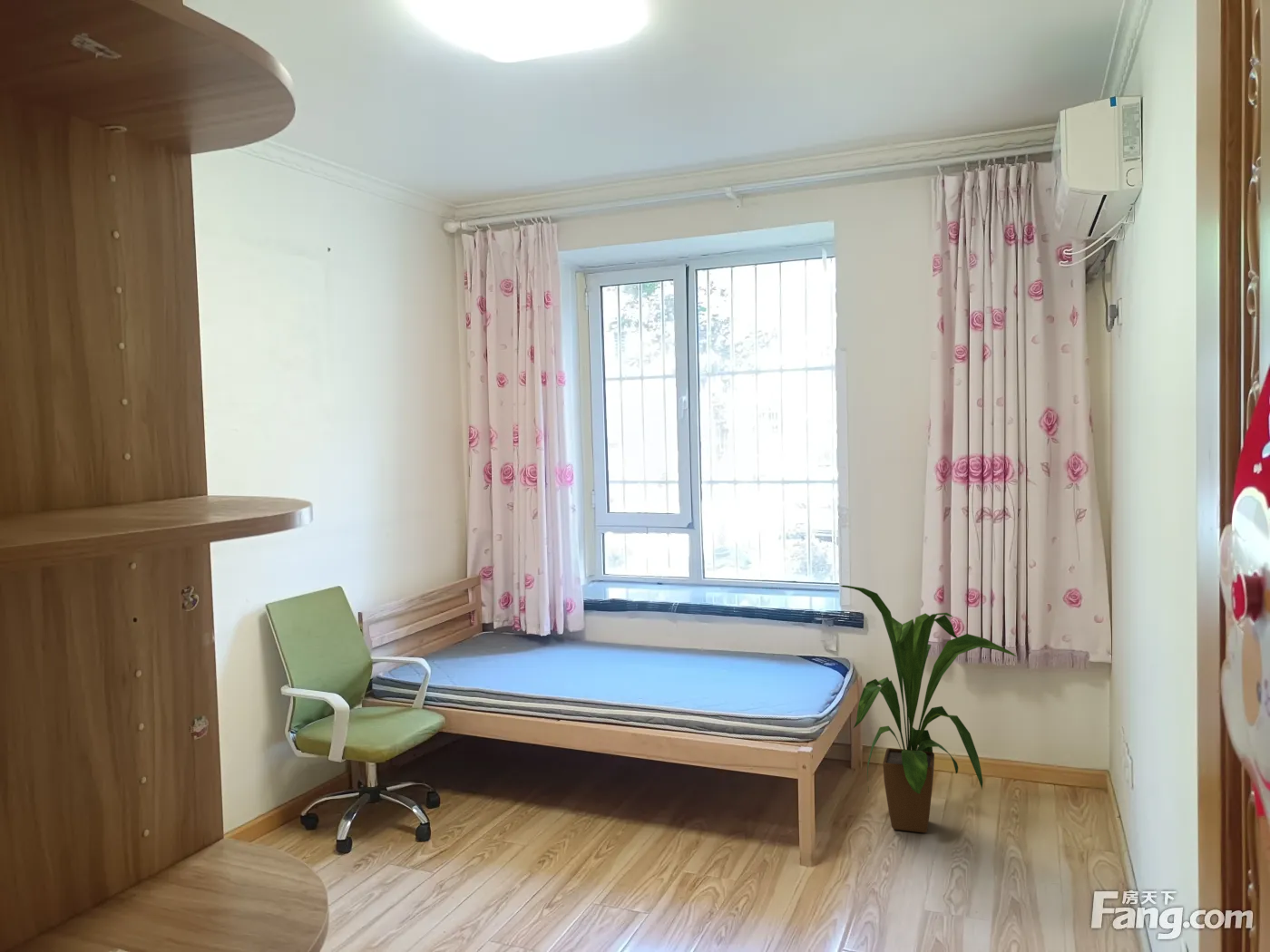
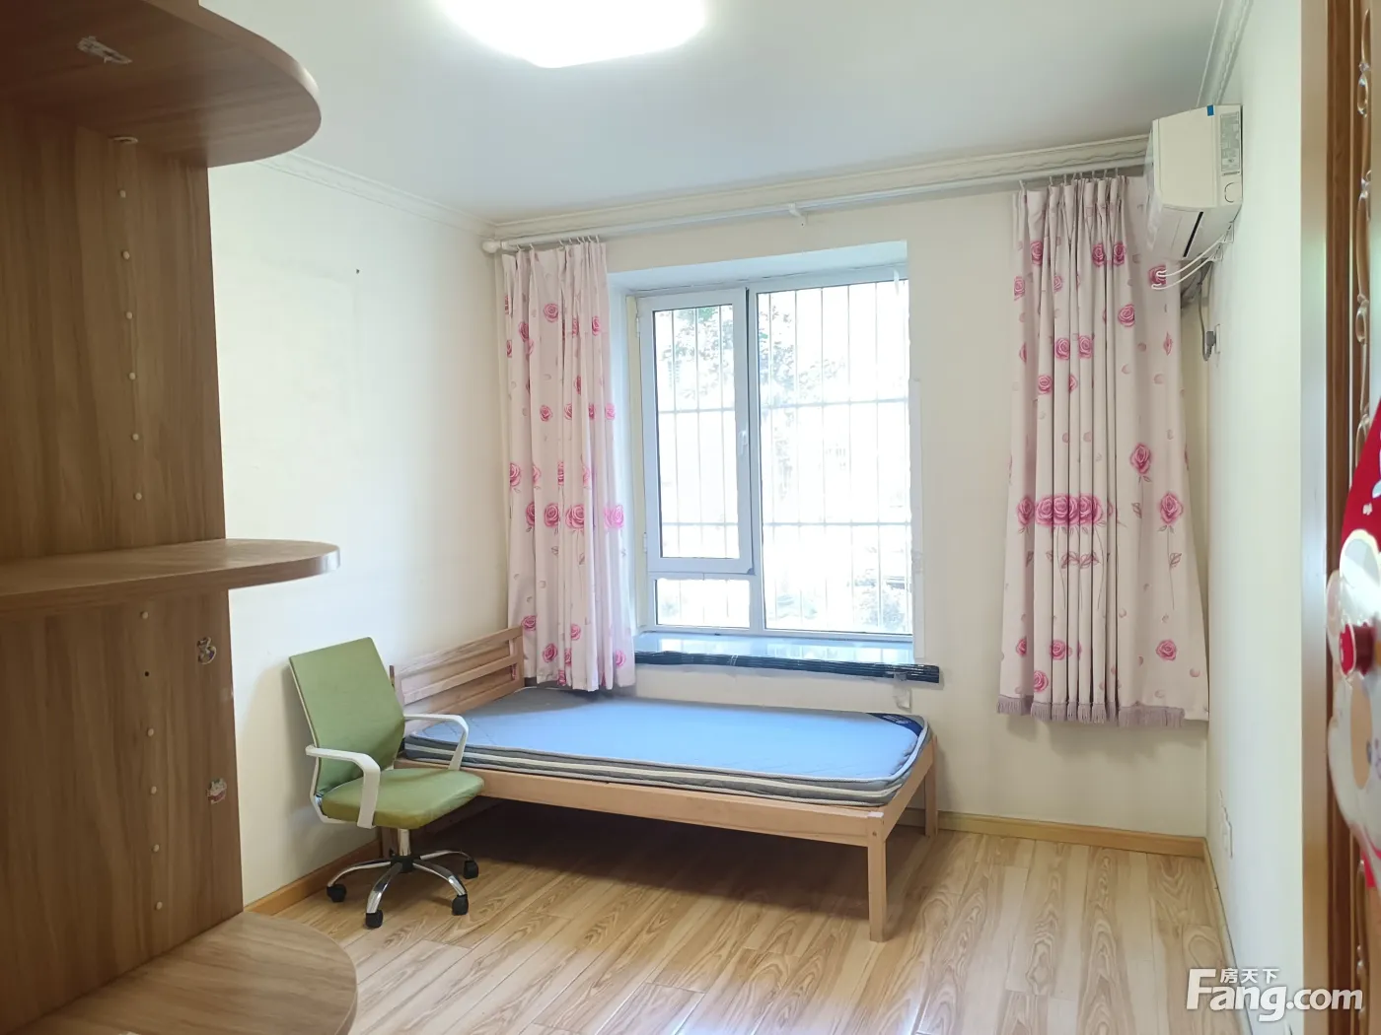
- house plant (932, 708)
